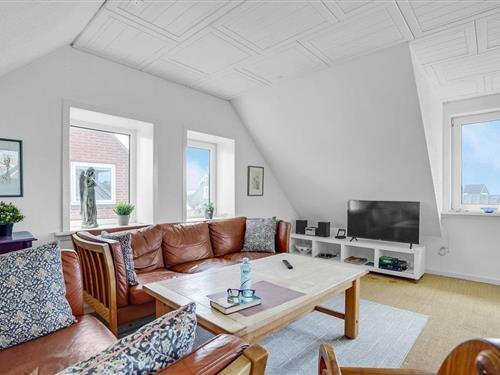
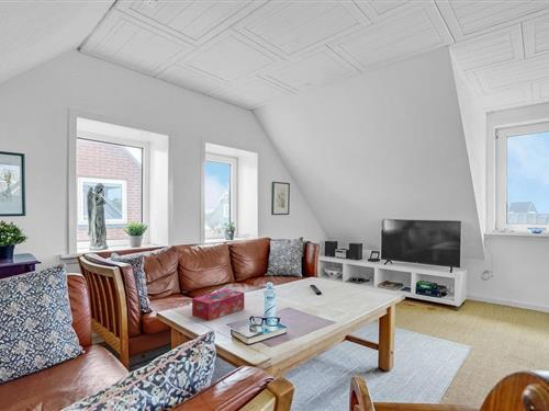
+ tissue box (219, 304)
